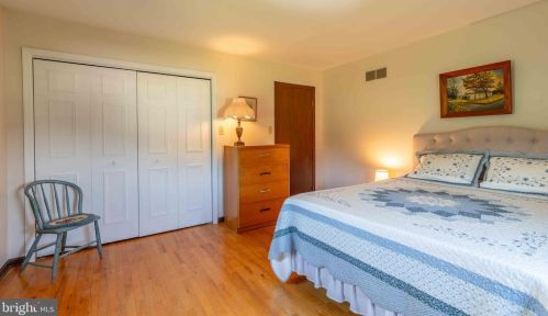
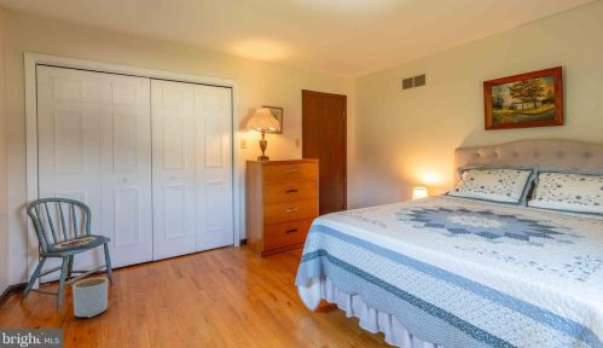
+ planter (91, 297)
